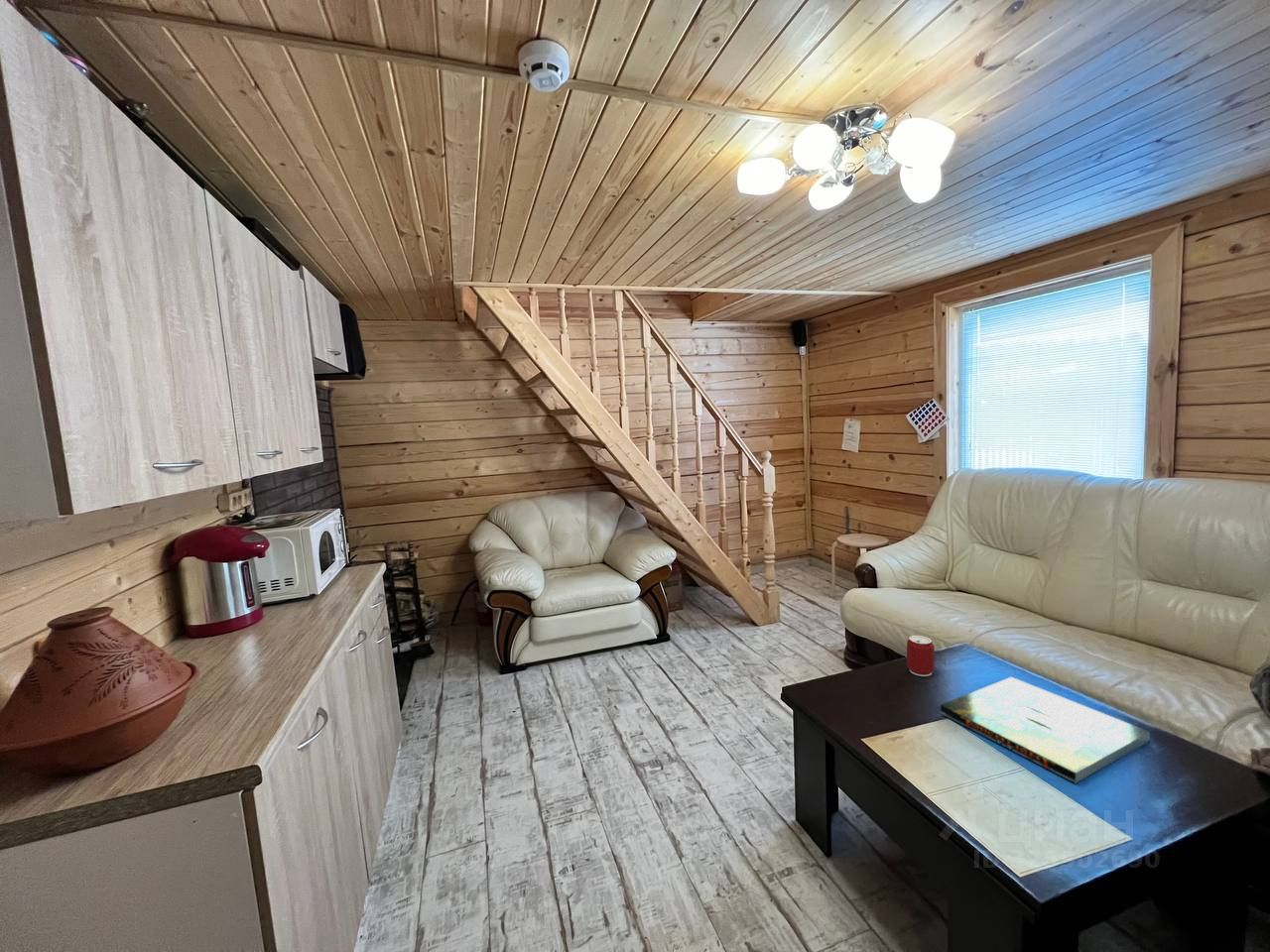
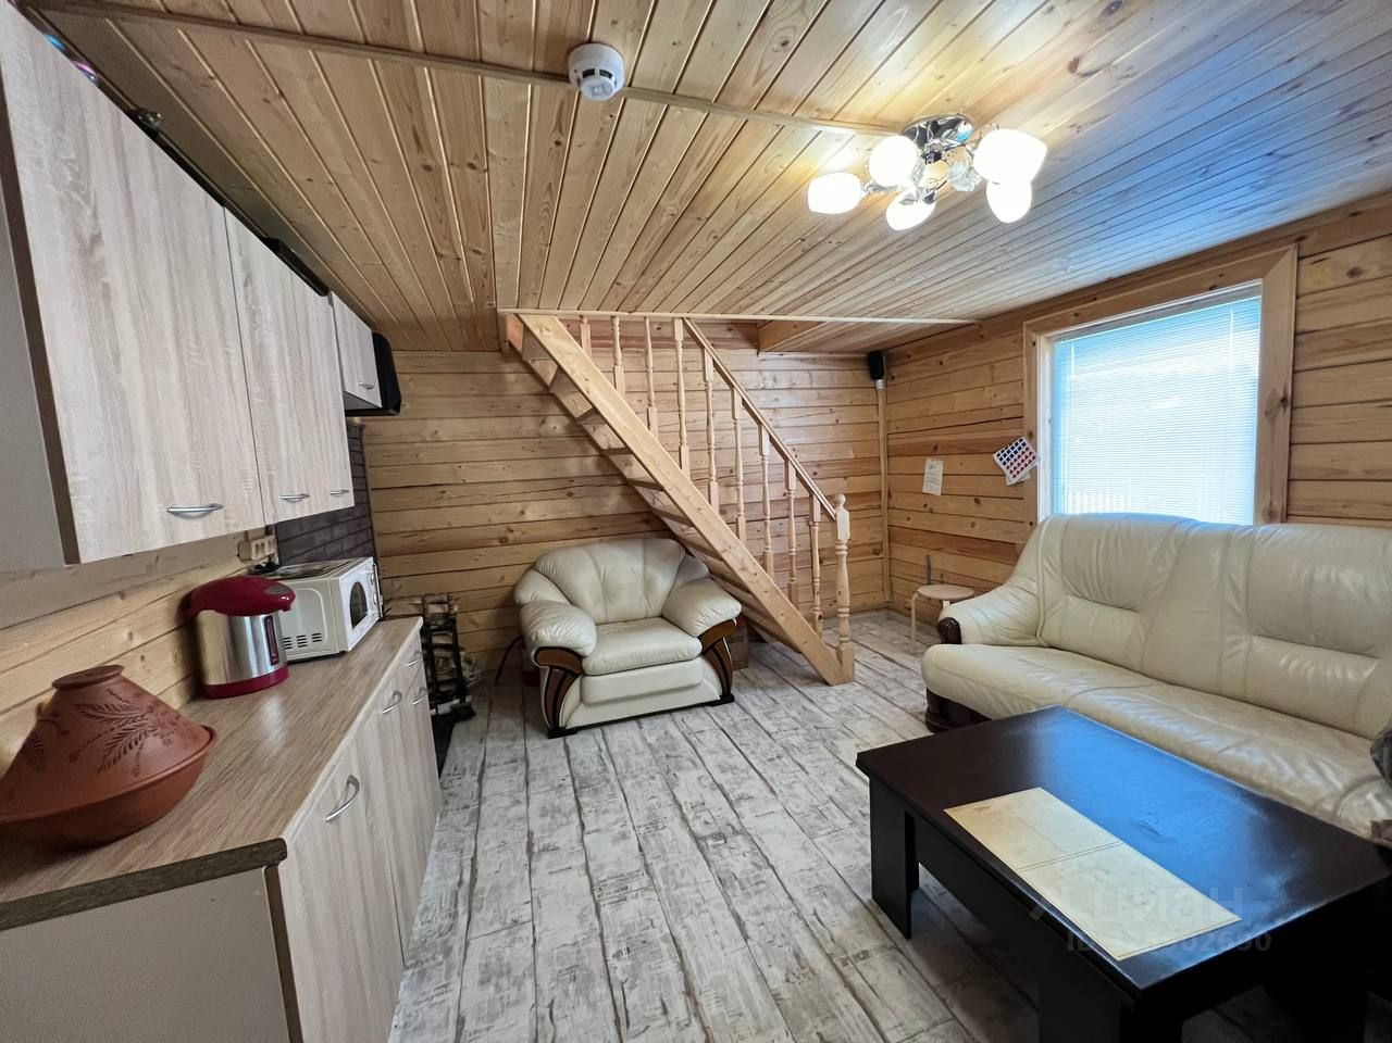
- can (920, 655)
- board game (1038, 718)
